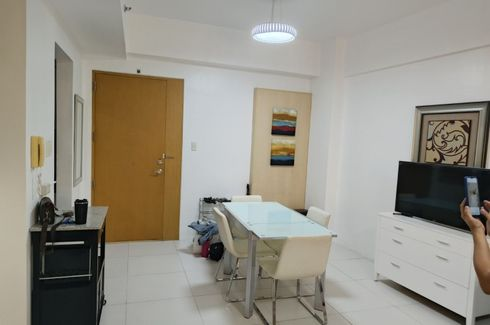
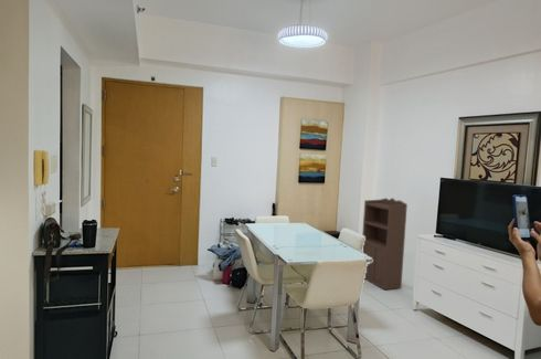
+ storage cabinet (382, 240)
